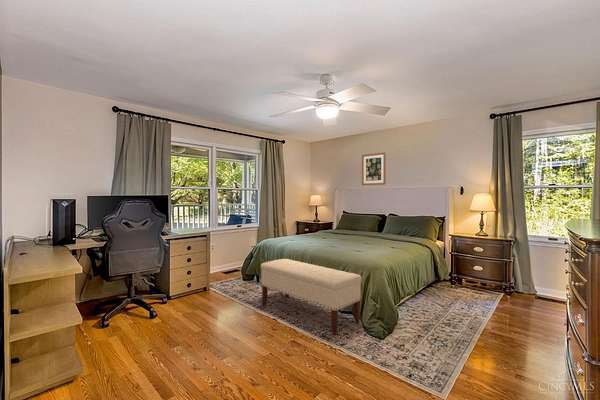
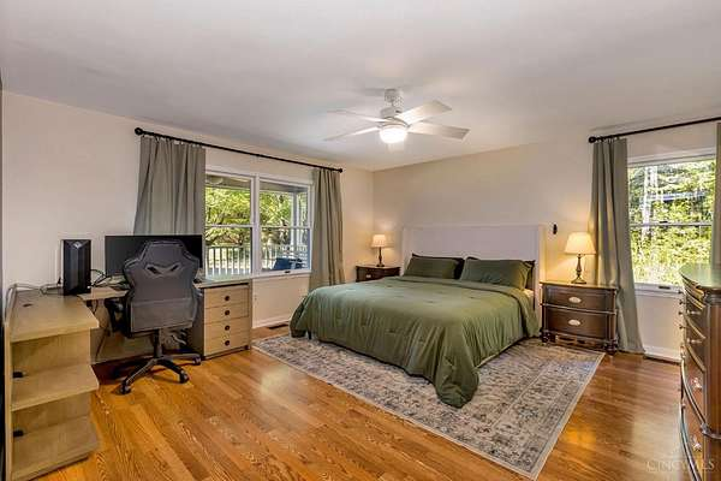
- bench (307, 290)
- wall art (373, 169)
